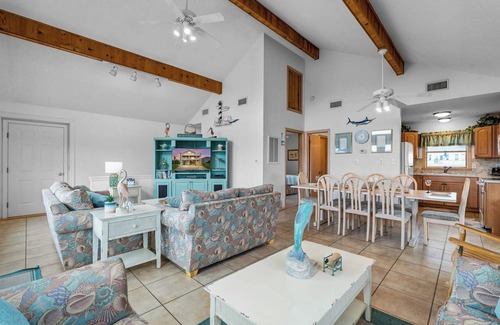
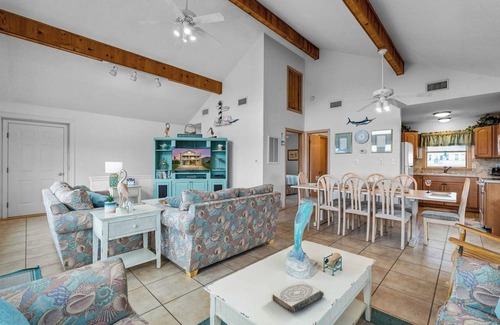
+ book (298, 295)
